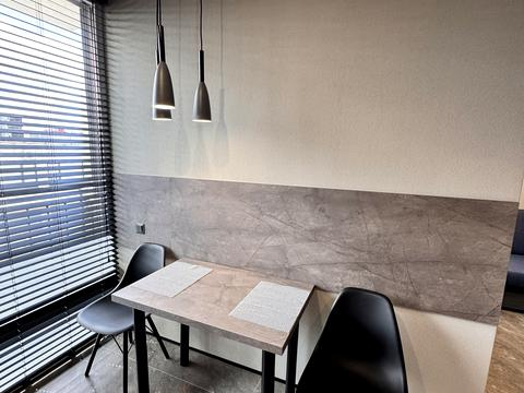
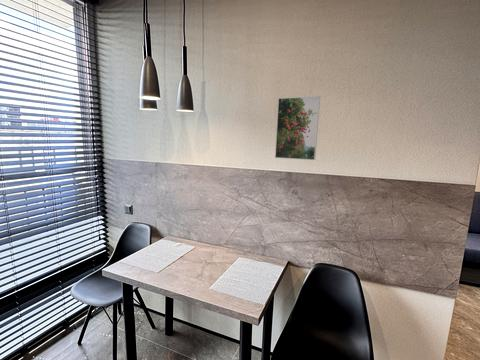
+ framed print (296, 128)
